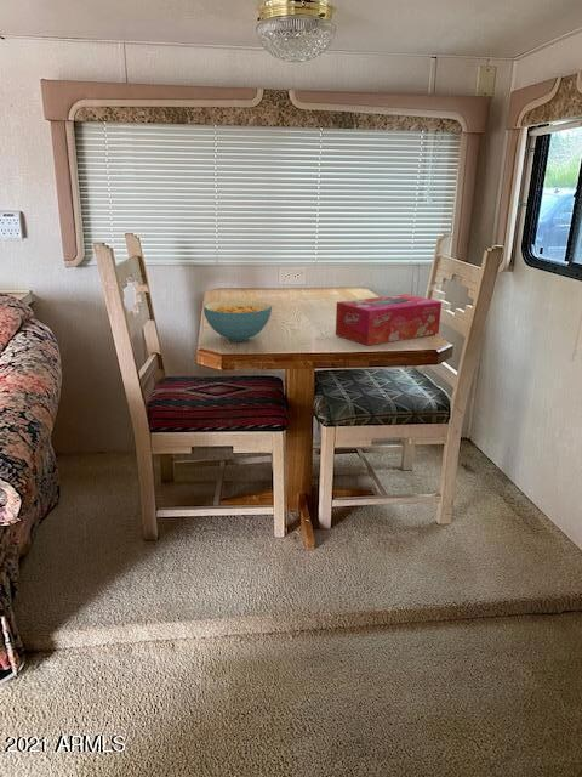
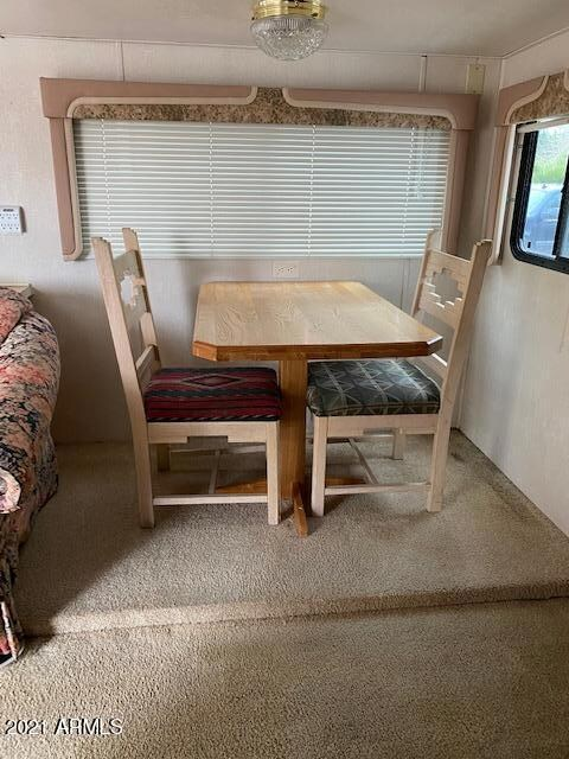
- cereal bowl (238, 322)
- tissue box (388, 318)
